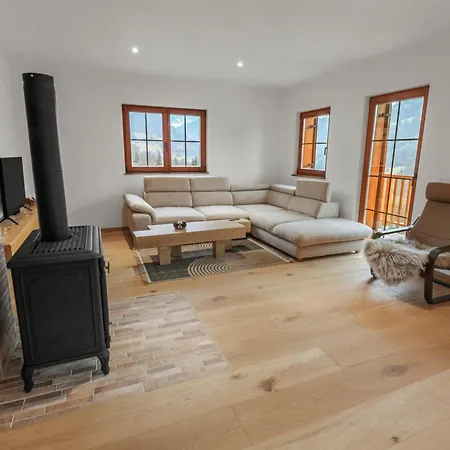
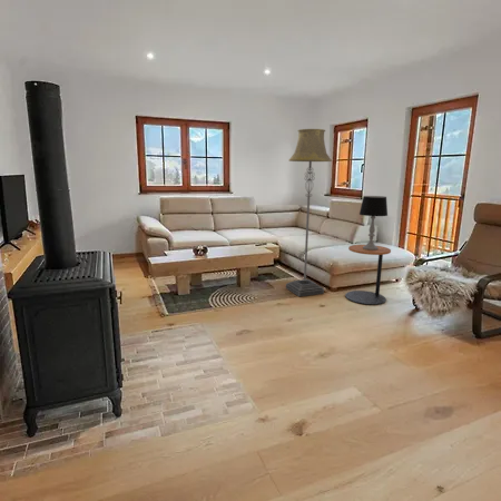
+ side table (376, 276)
+ floor lamp (307, 214)
+ table lamp (372, 223)
